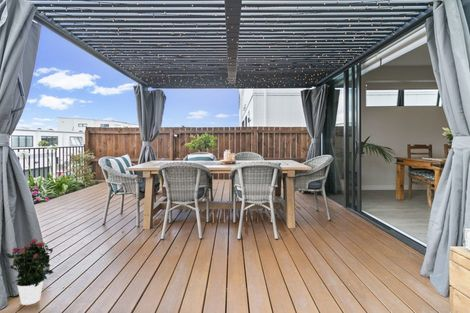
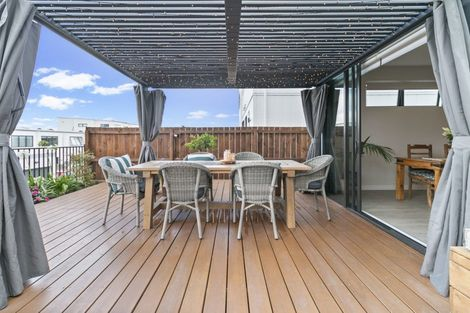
- potted flower (30, 271)
